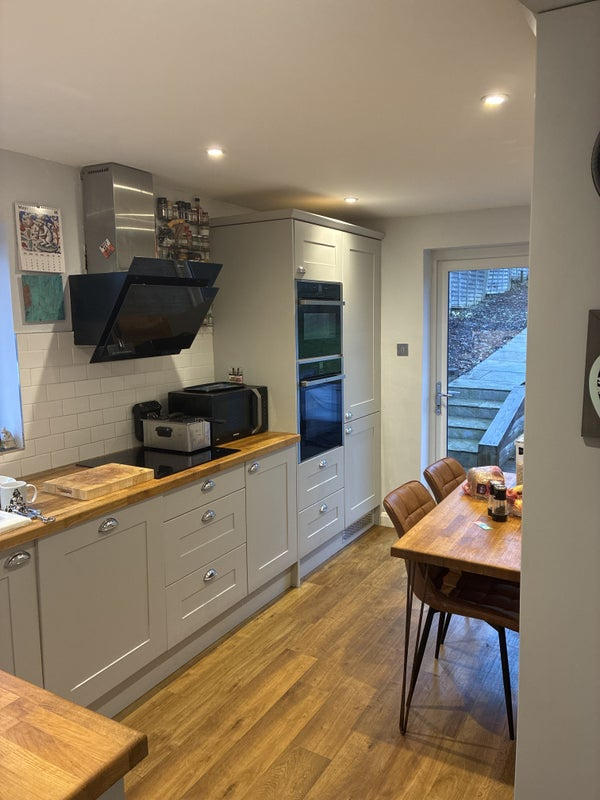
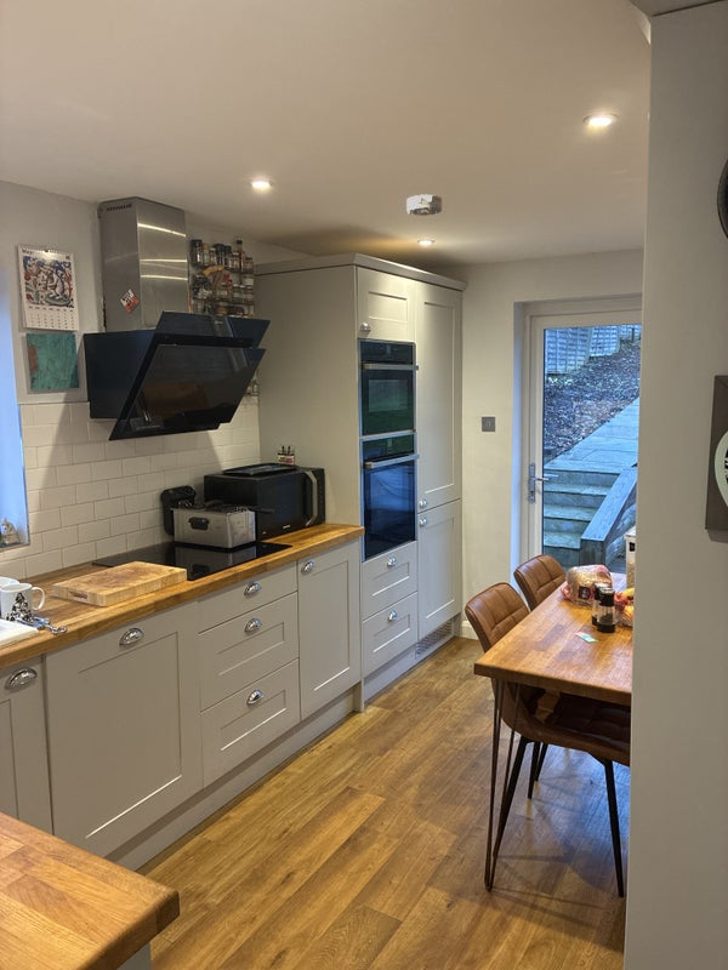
+ smoke detector (423, 204)
